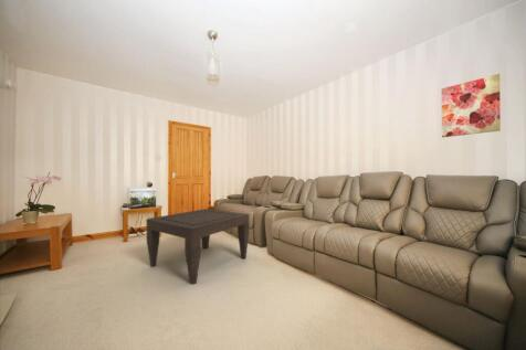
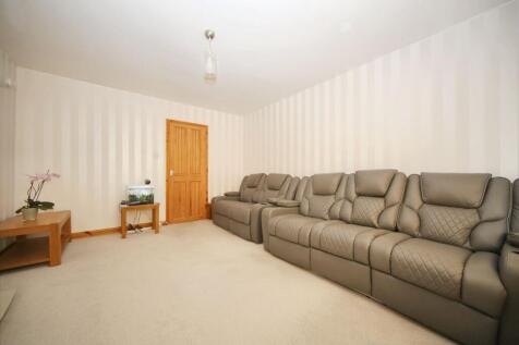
- wall art (469, 108)
- coffee table (200, 238)
